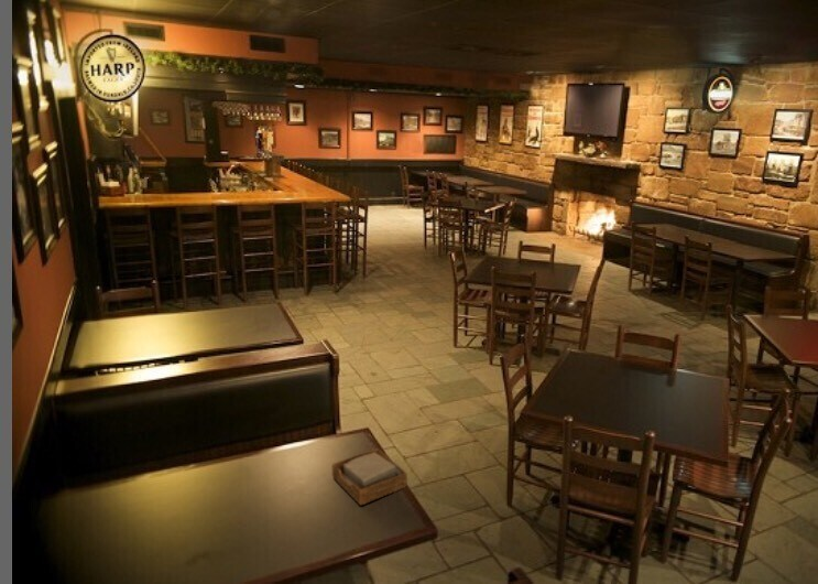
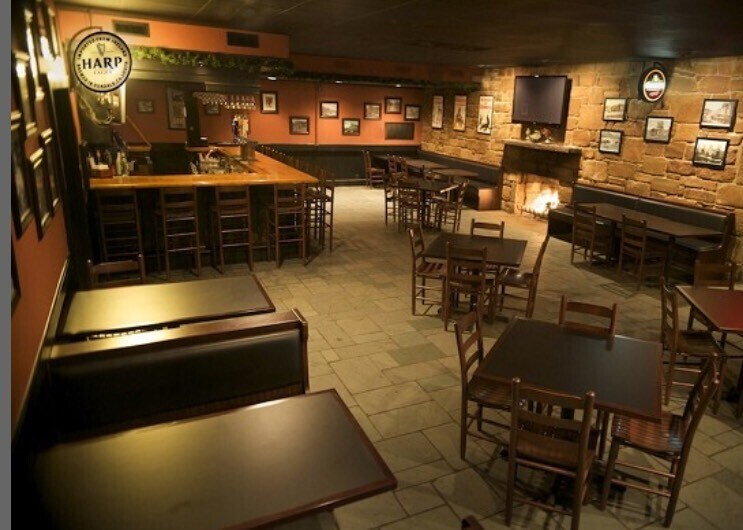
- napkin holder (369, 473)
